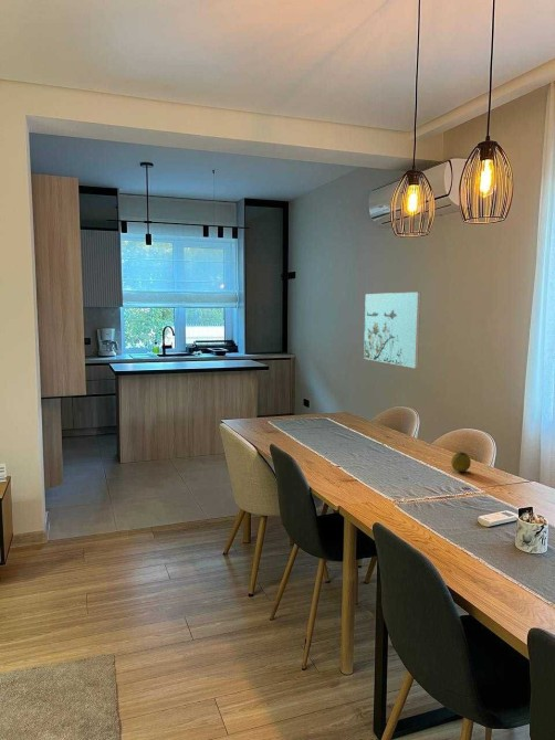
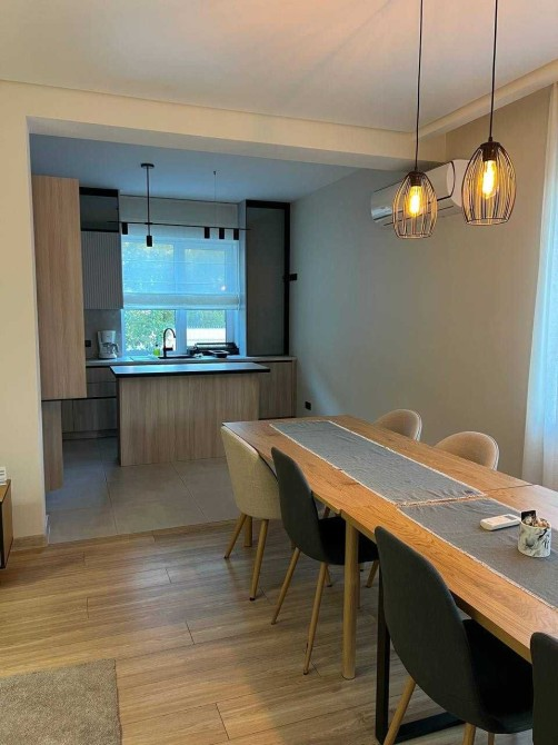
- fruit (460, 462)
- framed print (389, 328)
